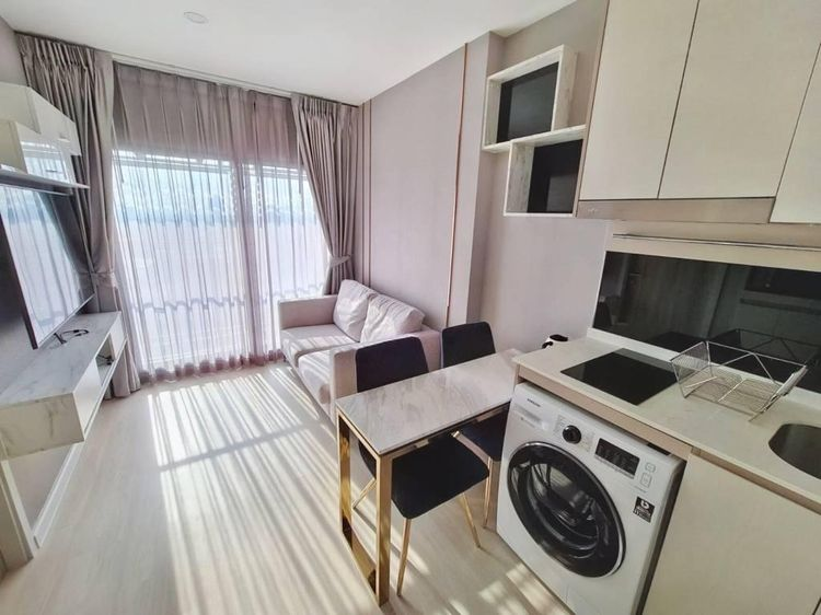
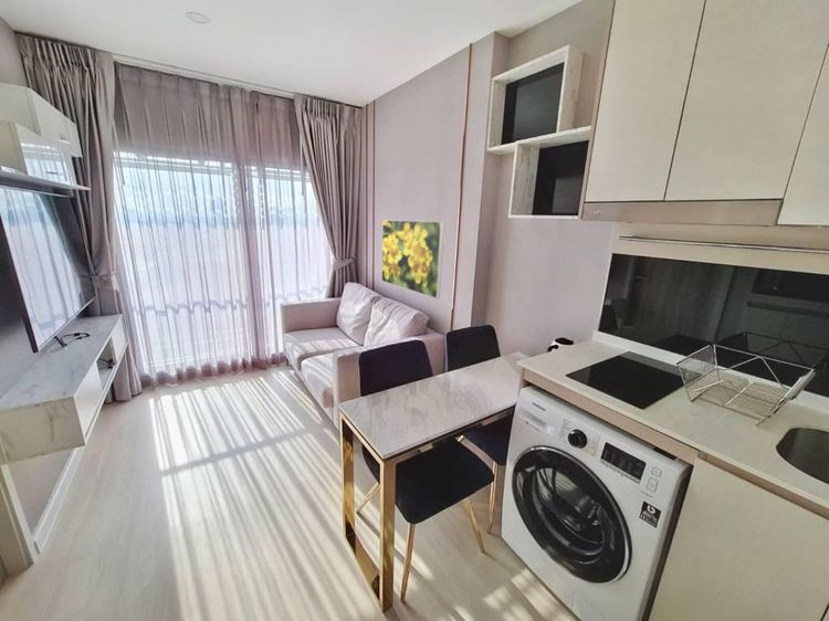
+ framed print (408, 255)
